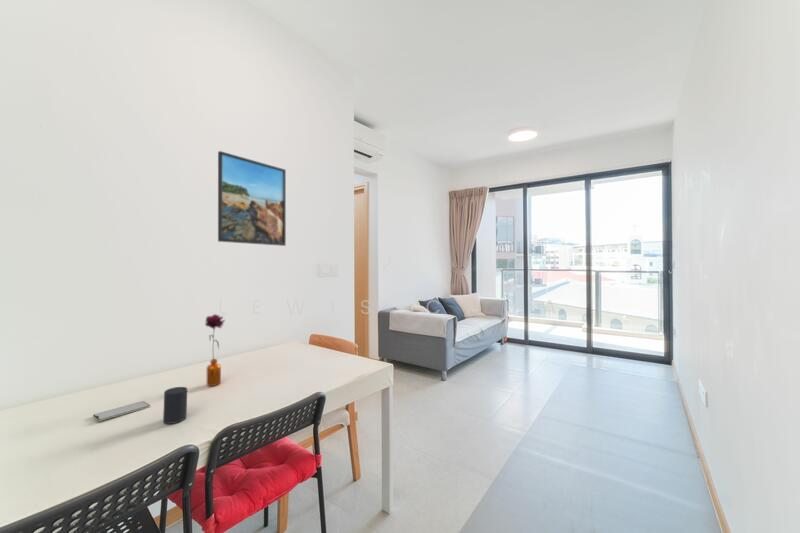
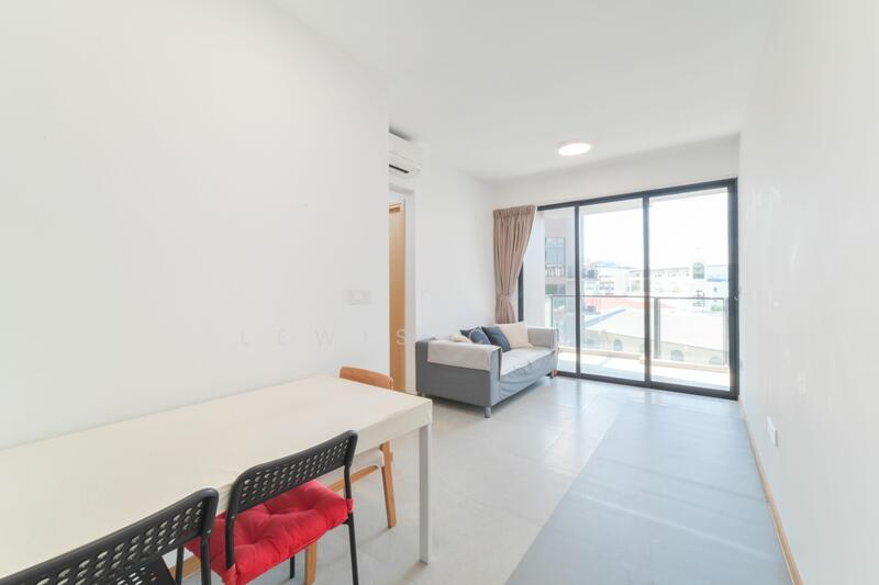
- smartphone (122, 410)
- flower (213, 349)
- cup (175, 404)
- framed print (254, 202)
